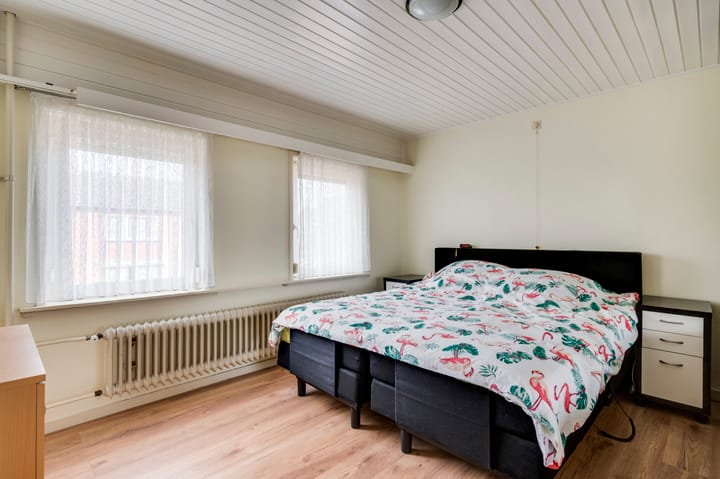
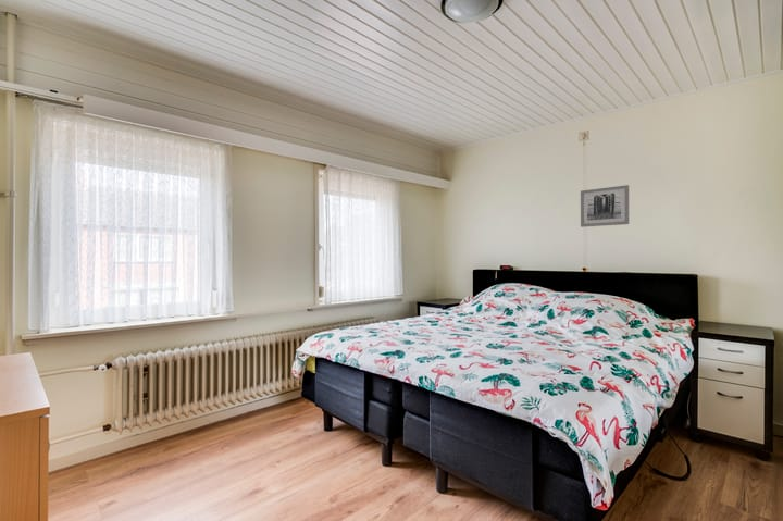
+ wall art (604, 207)
